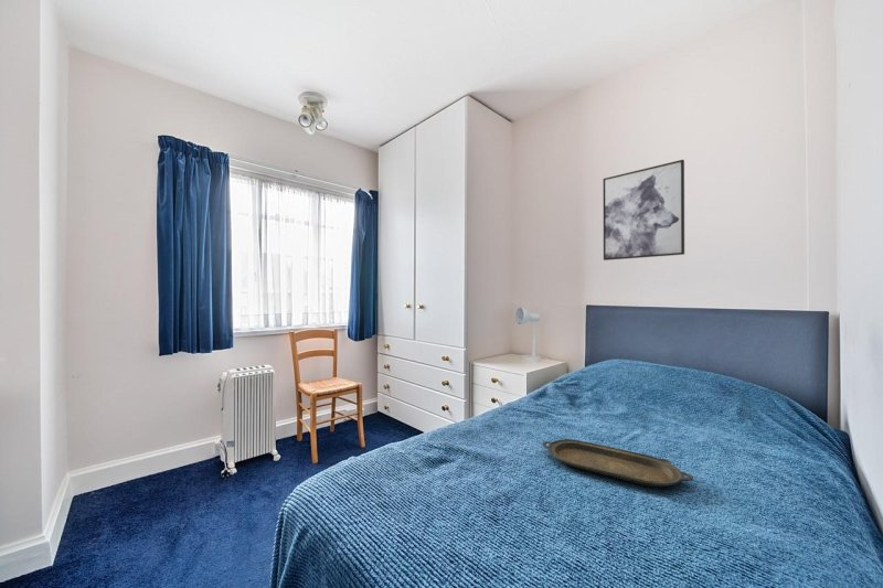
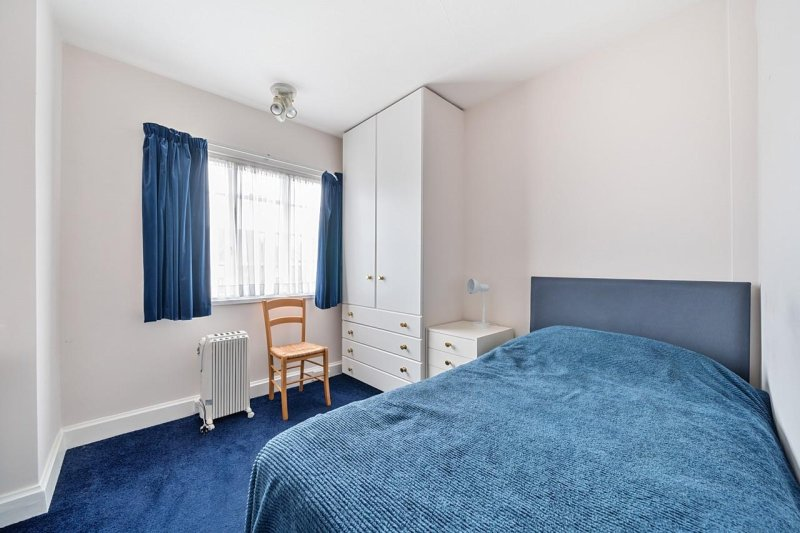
- wall art (640, 213)
- serving tray (609, 462)
